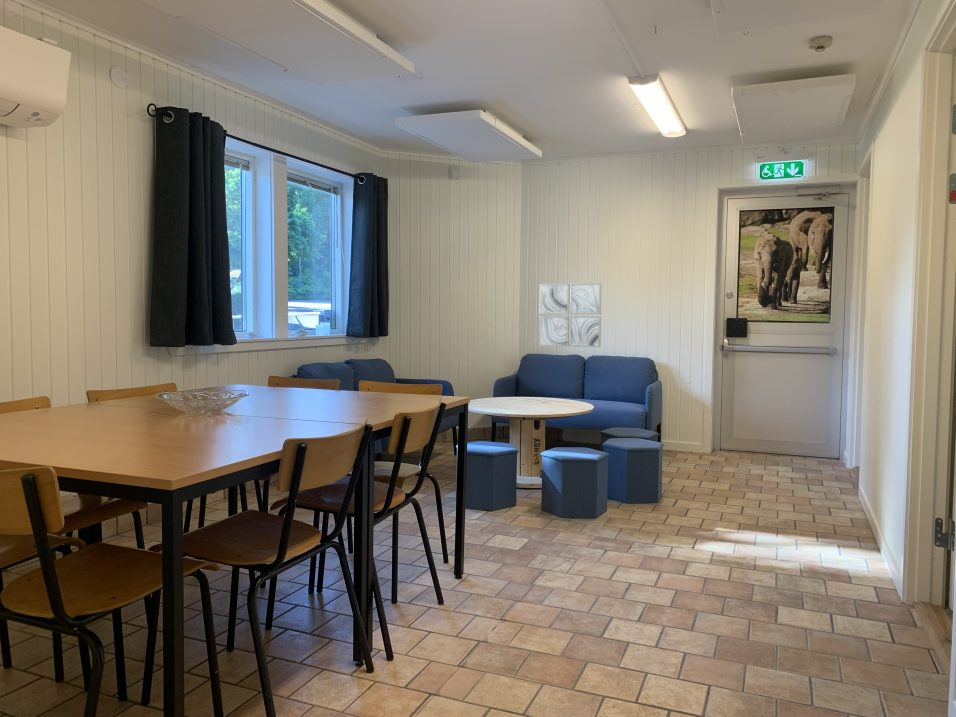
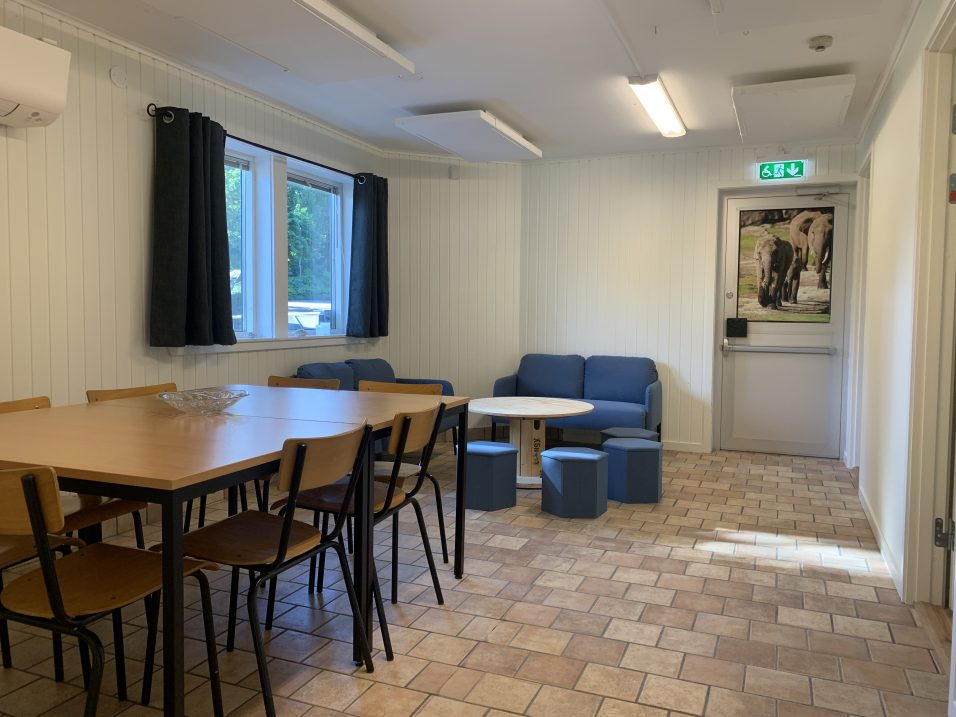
- wall art (570, 316)
